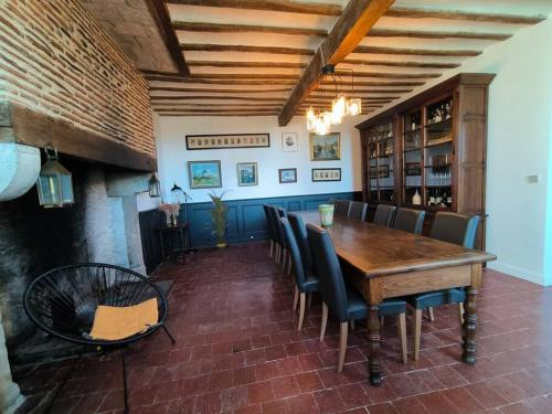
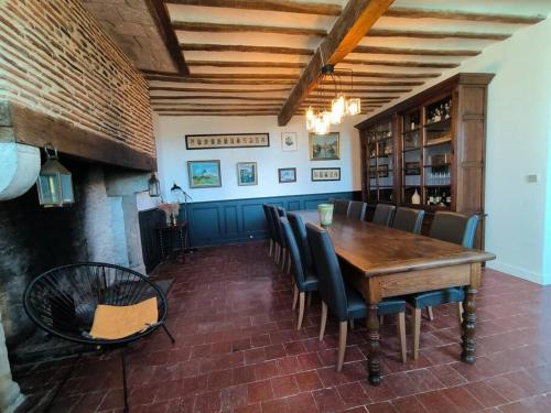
- indoor plant (216, 219)
